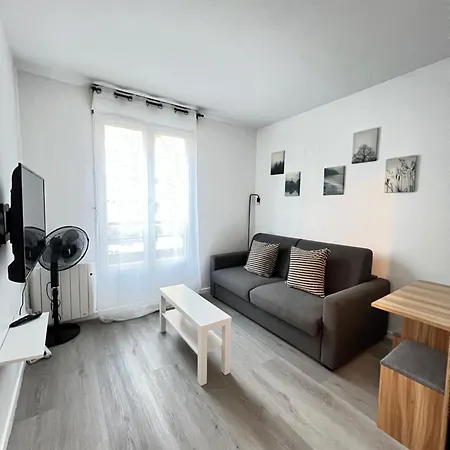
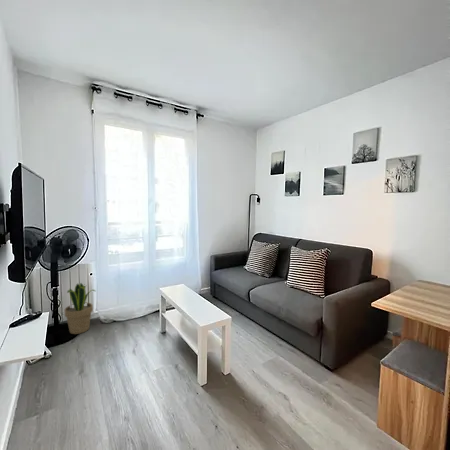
+ potted plant (80, 306)
